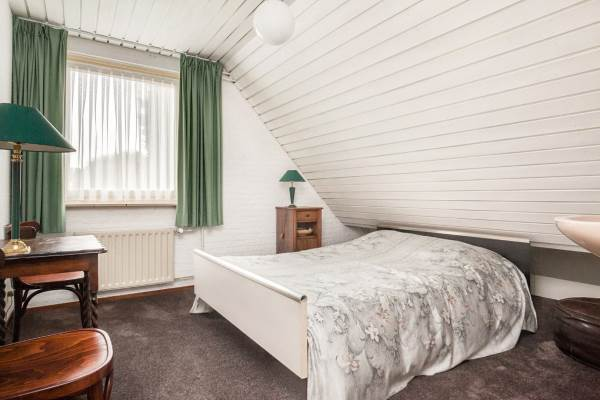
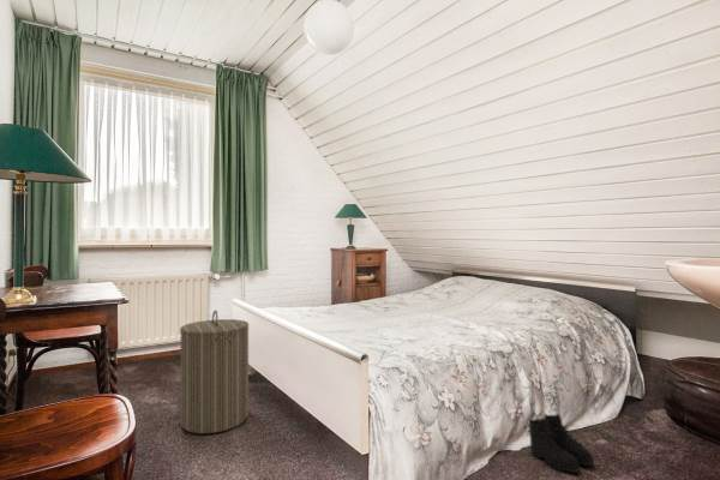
+ boots (559, 438)
+ laundry hamper (215, 364)
